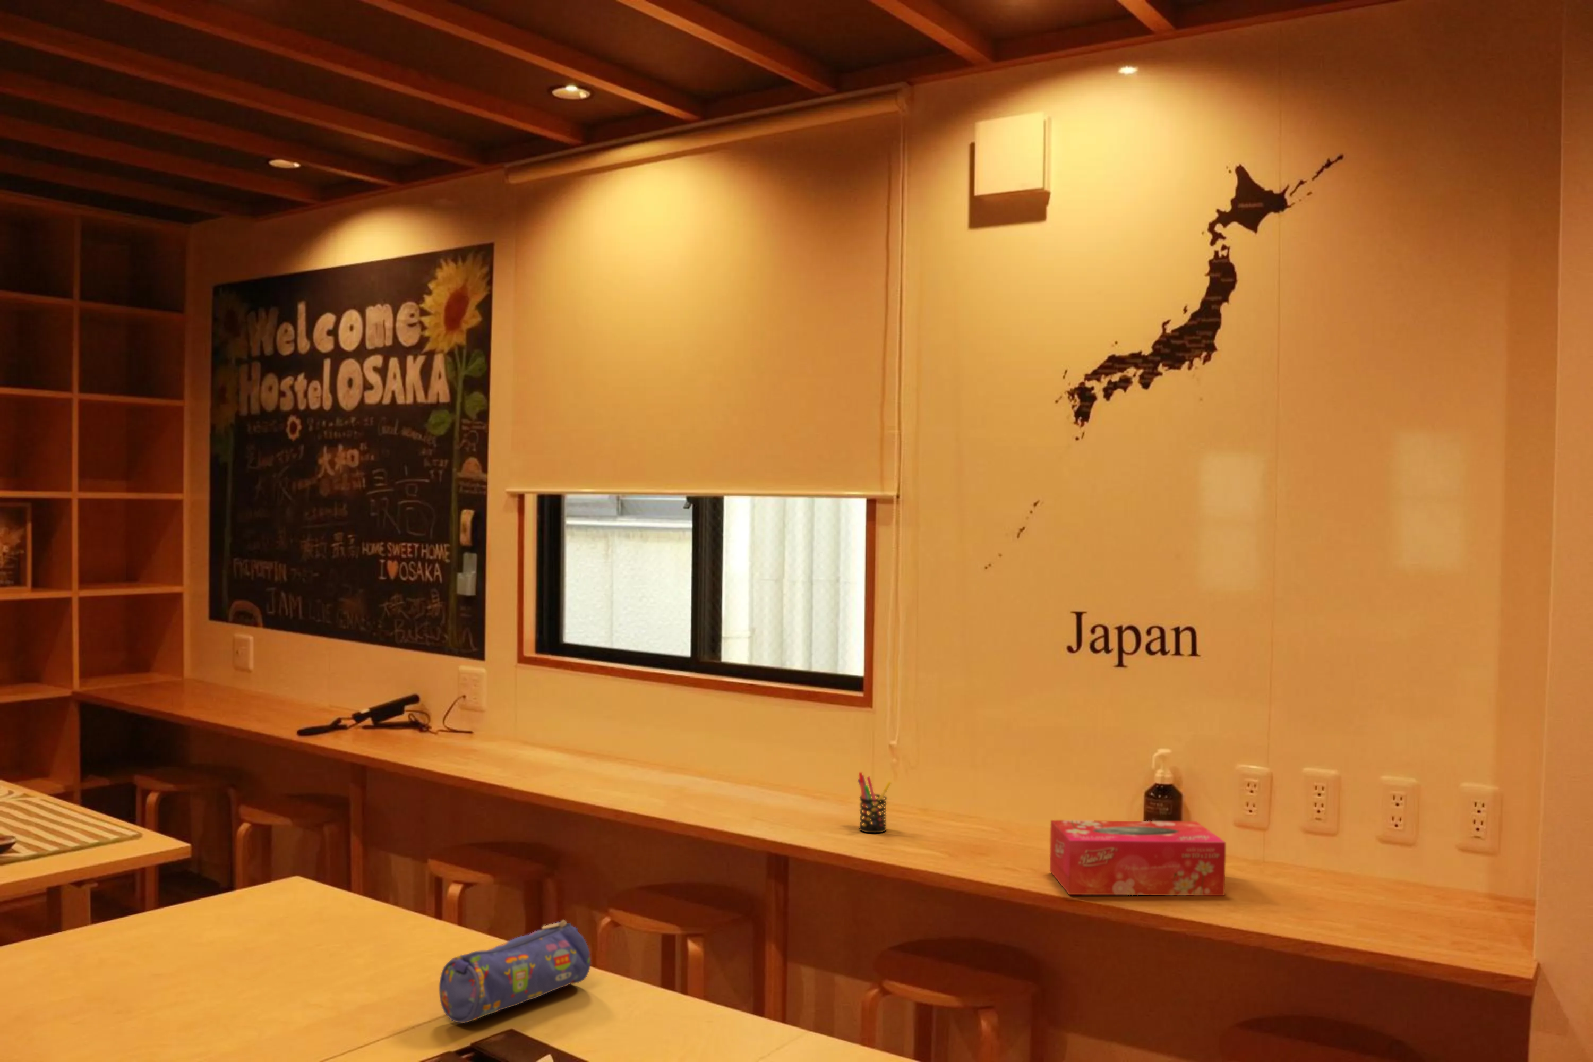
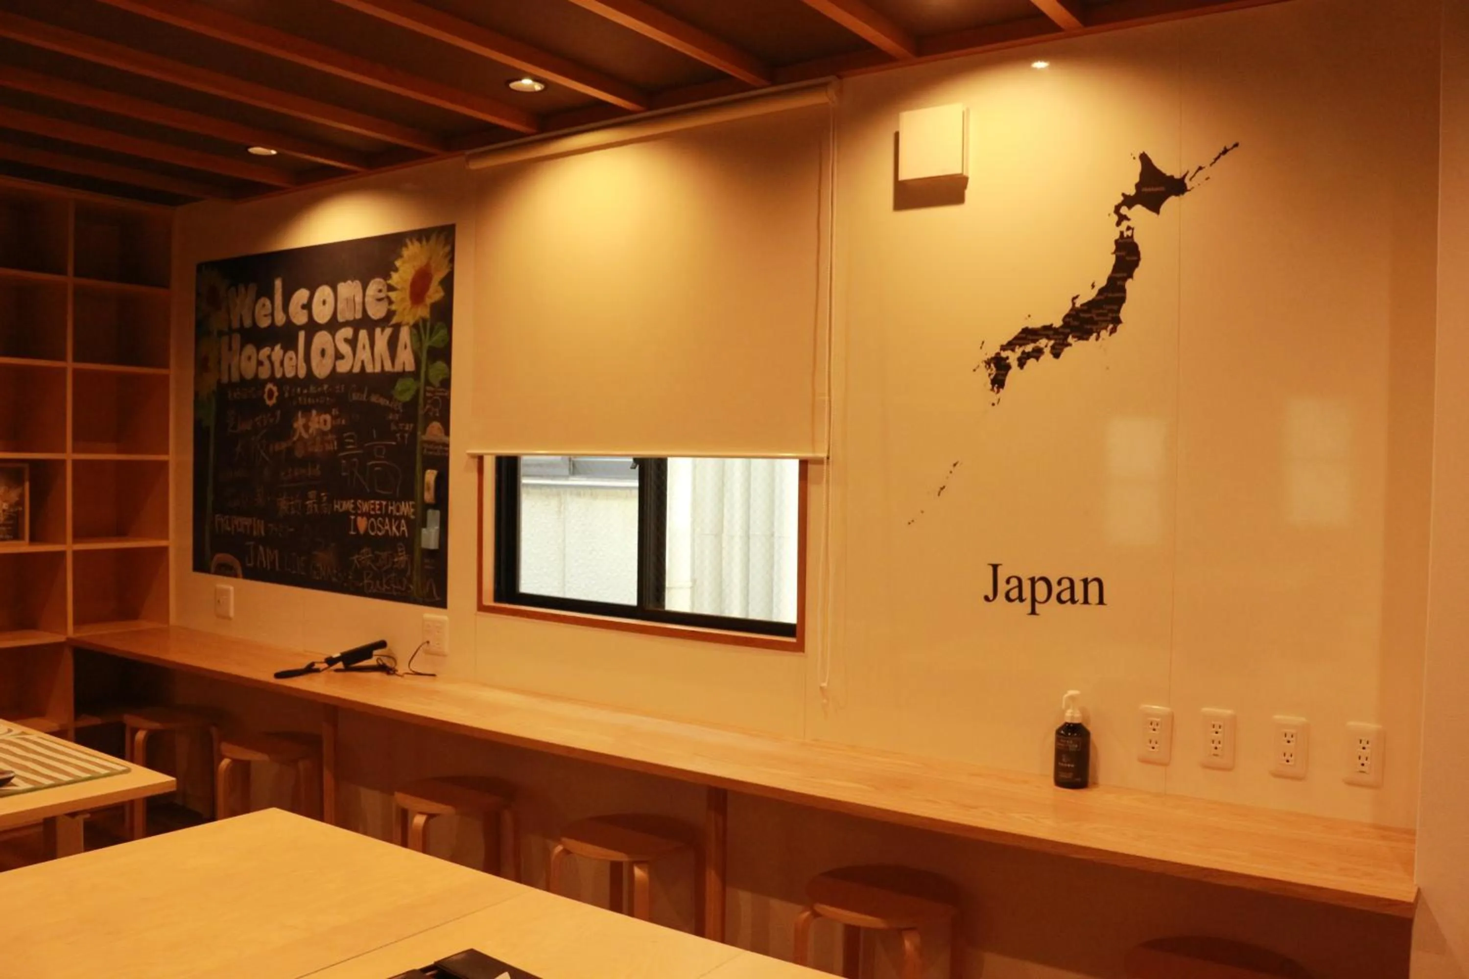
- pen holder (870, 801)
- pencil case (518, 968)
- tissue box (1134, 857)
